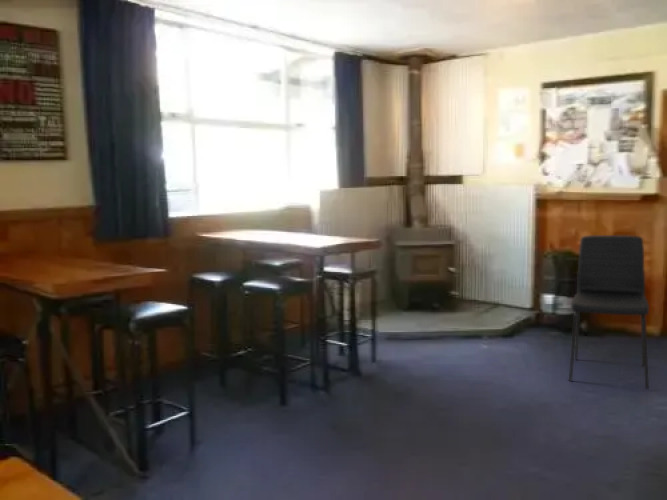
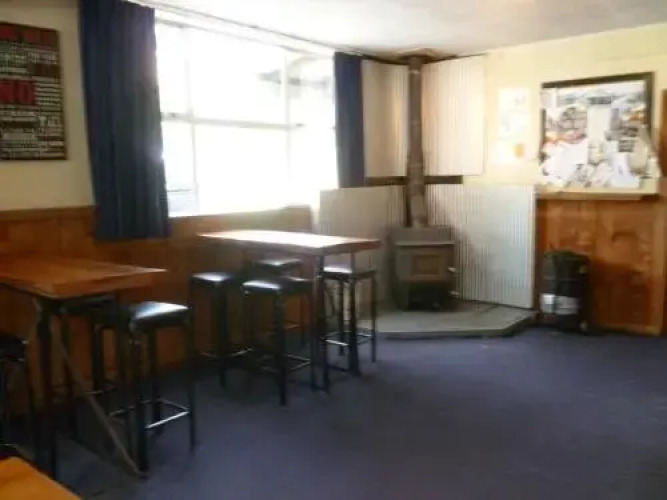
- chair (609, 306)
